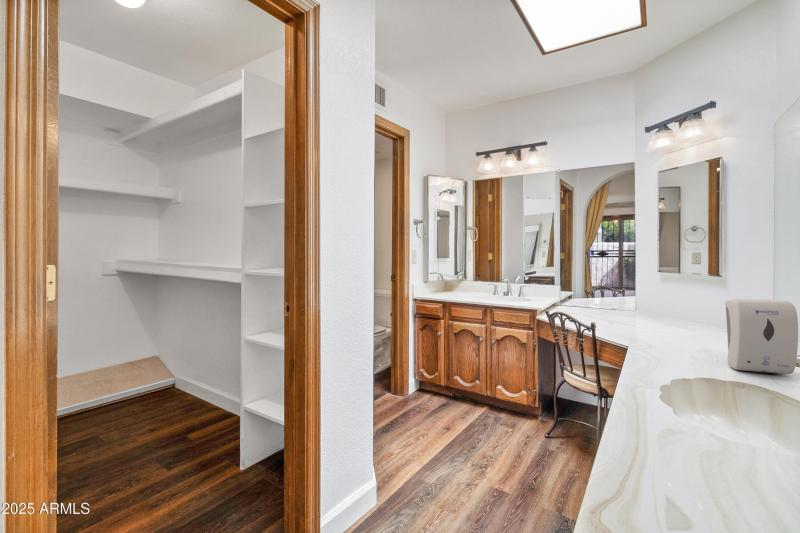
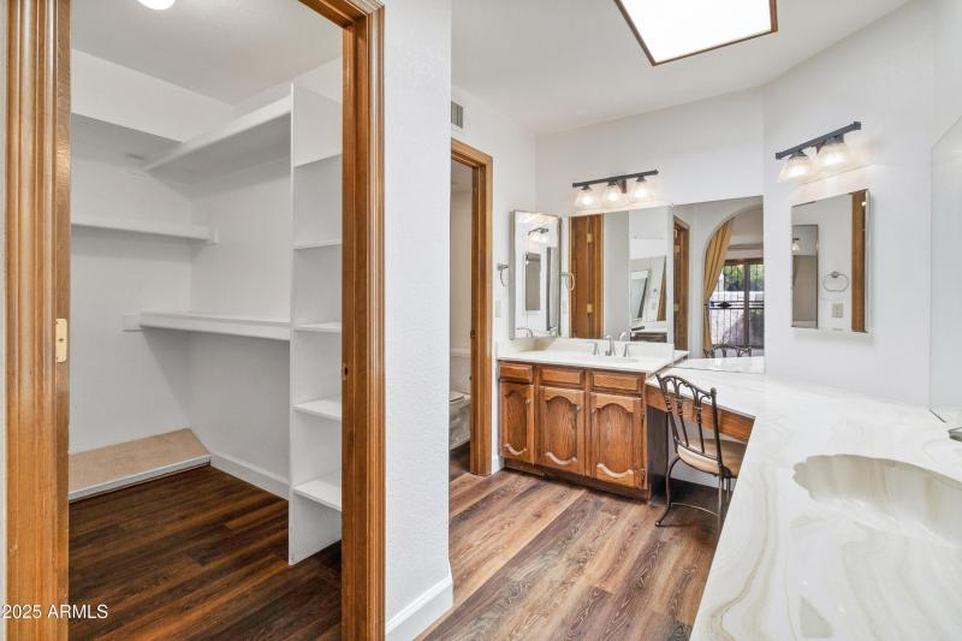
- soap dispenser (758, 335)
